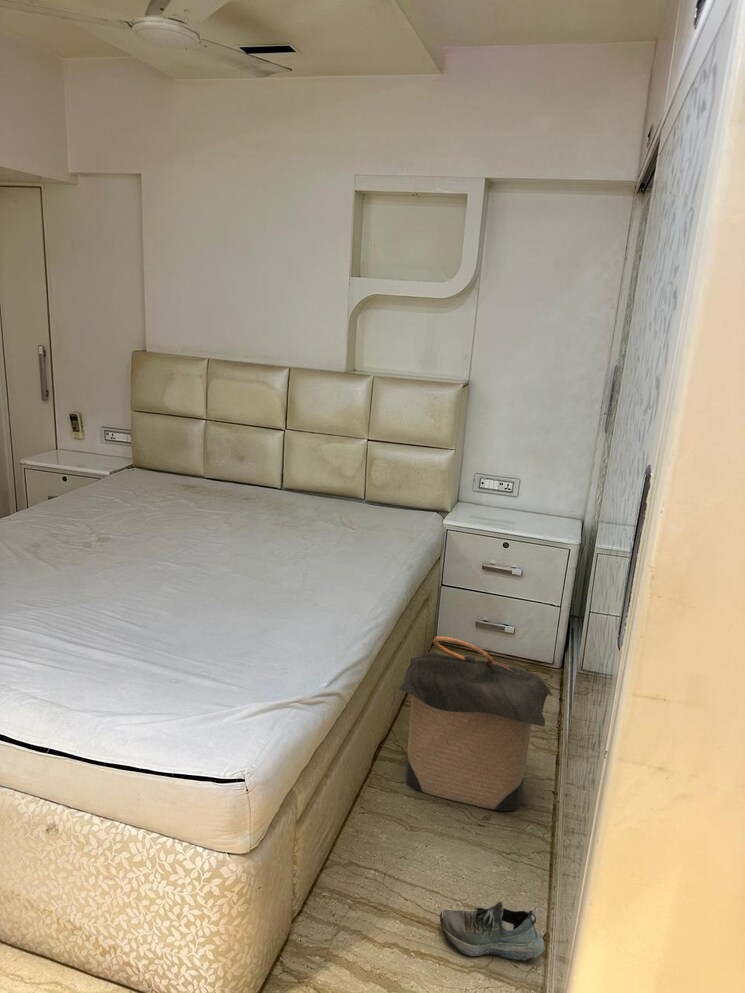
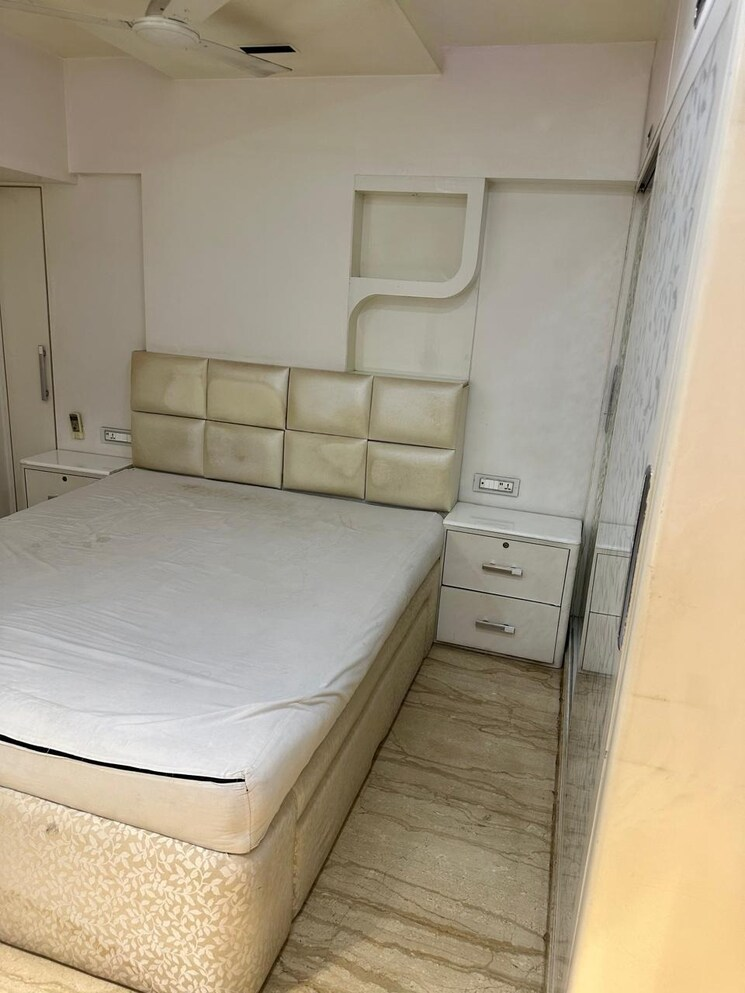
- laundry hamper (474, 711)
- shoe (491, 924)
